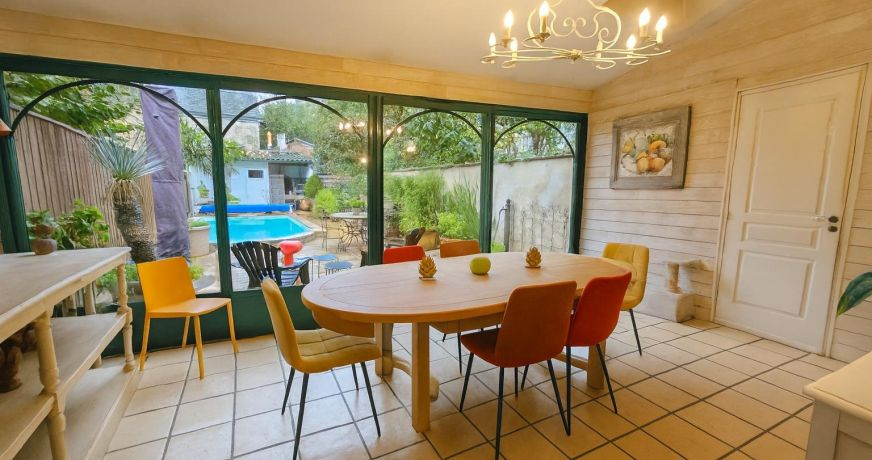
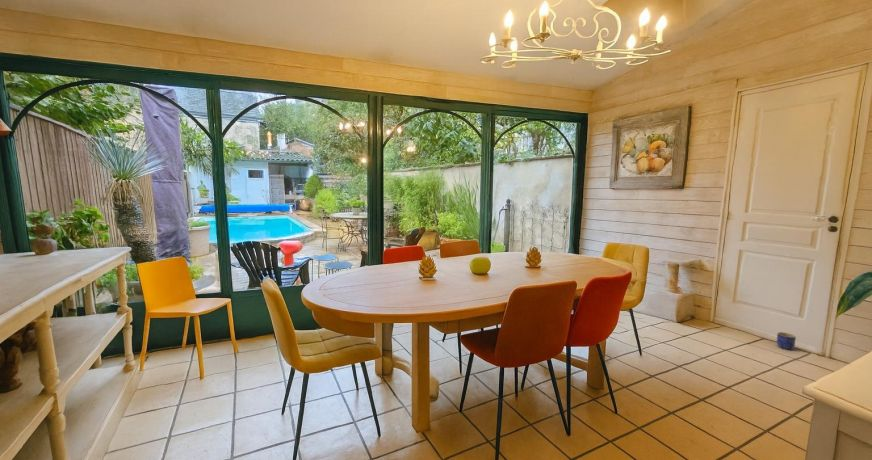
+ planter (785, 341)
